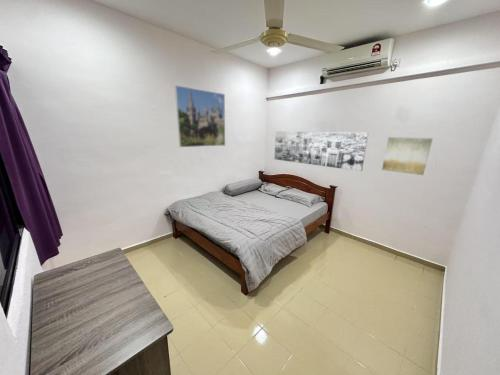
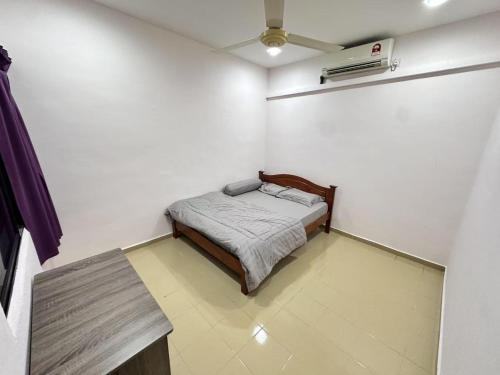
- wall art (405, 155)
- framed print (203, 119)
- wall art (312, 148)
